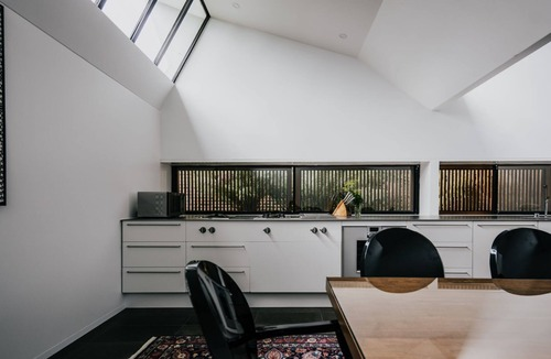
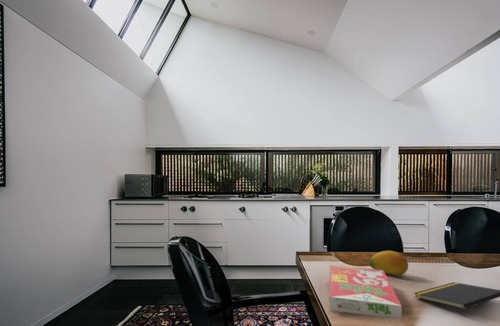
+ cereal box (359, 288)
+ fruit (388, 262)
+ notepad (458, 294)
